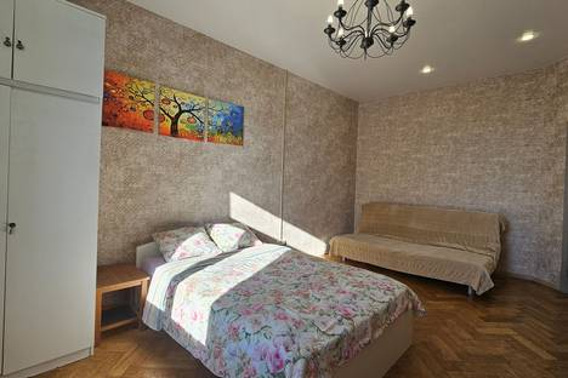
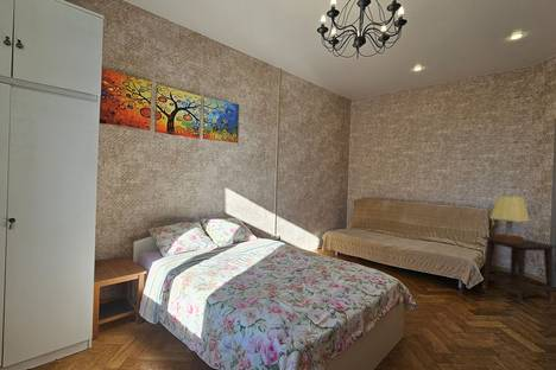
+ table lamp (508, 218)
+ side table (517, 268)
